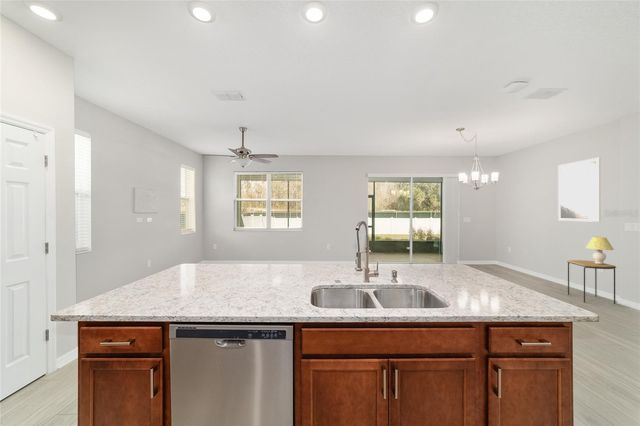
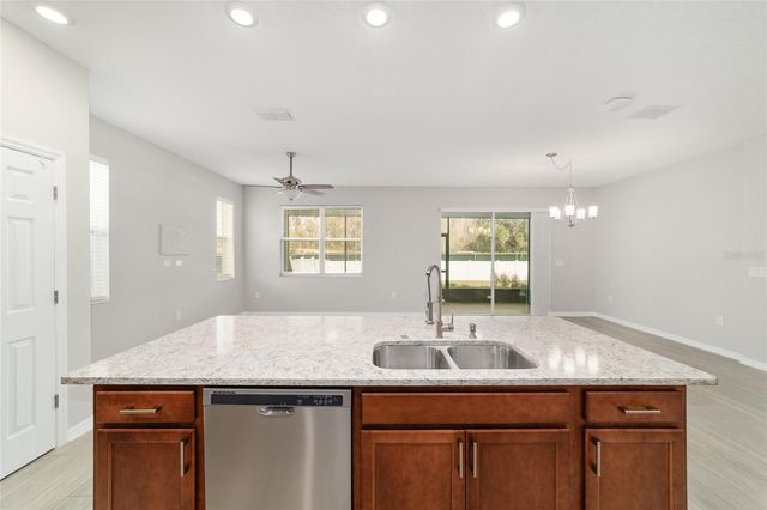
- home mirror (577, 191)
- side table (595, 281)
- table lamp (599, 250)
